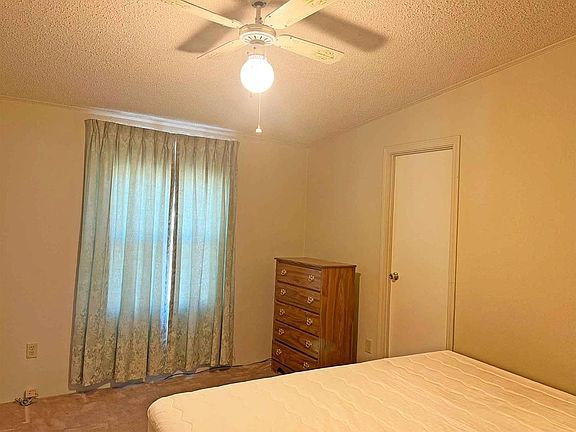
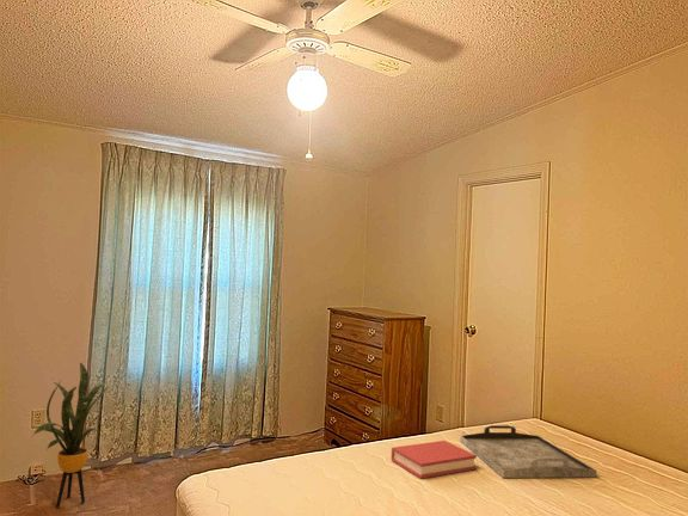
+ house plant (80, 434)
+ hardback book (432, 457)
+ serving tray (522, 448)
